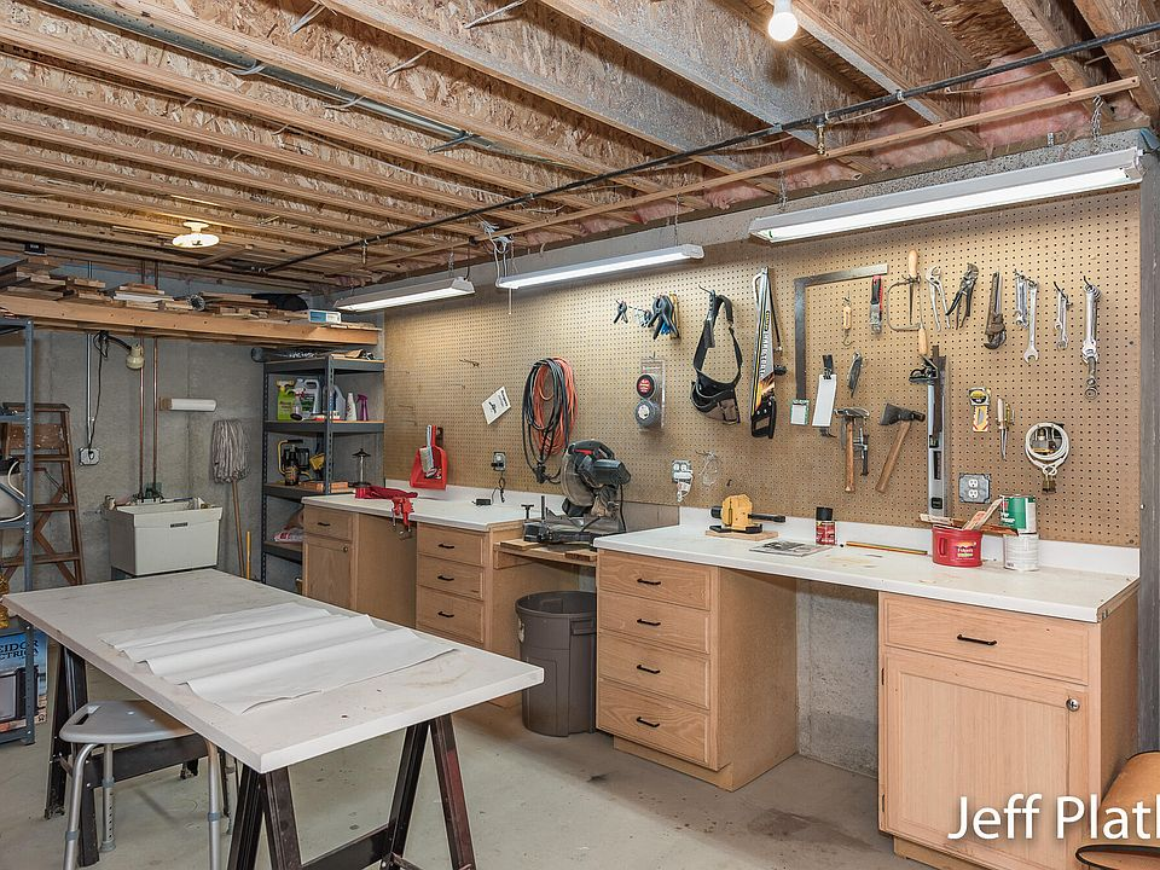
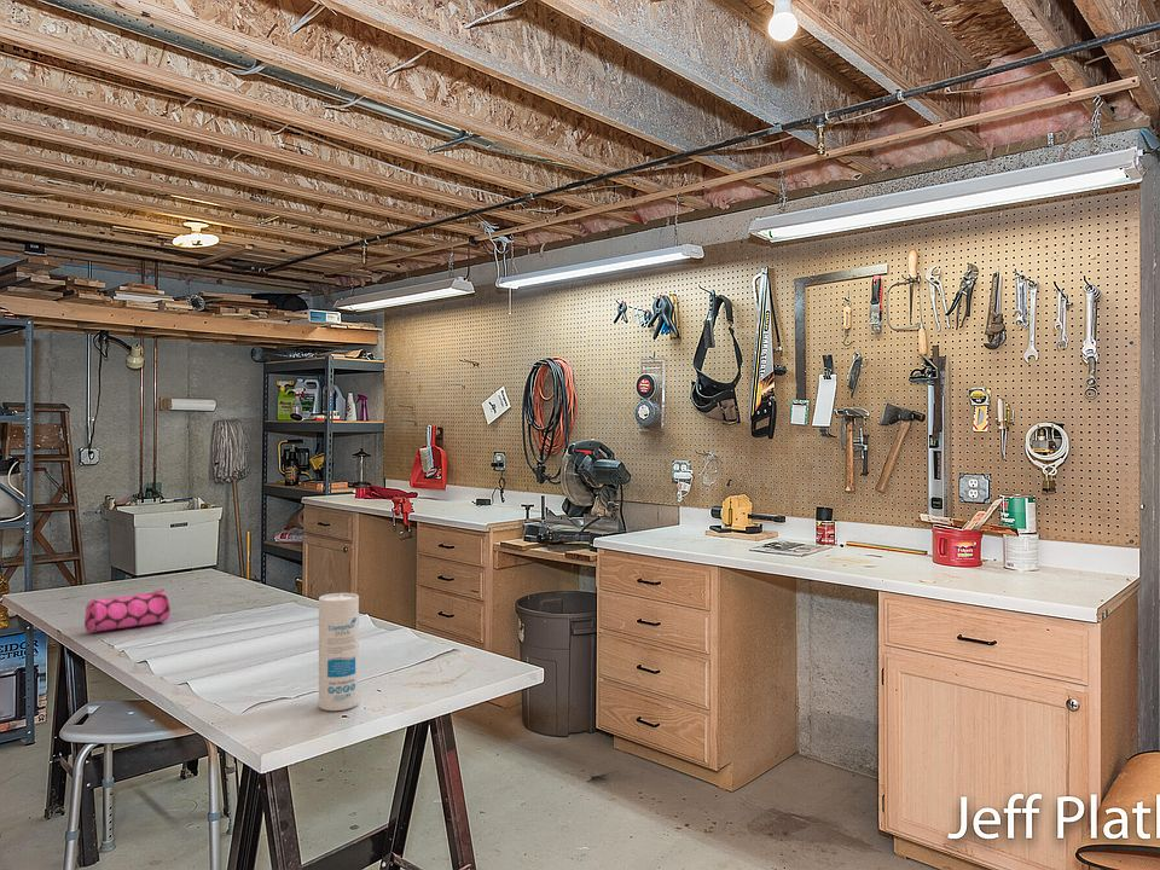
+ canister (338, 650)
+ pencil case (127, 609)
